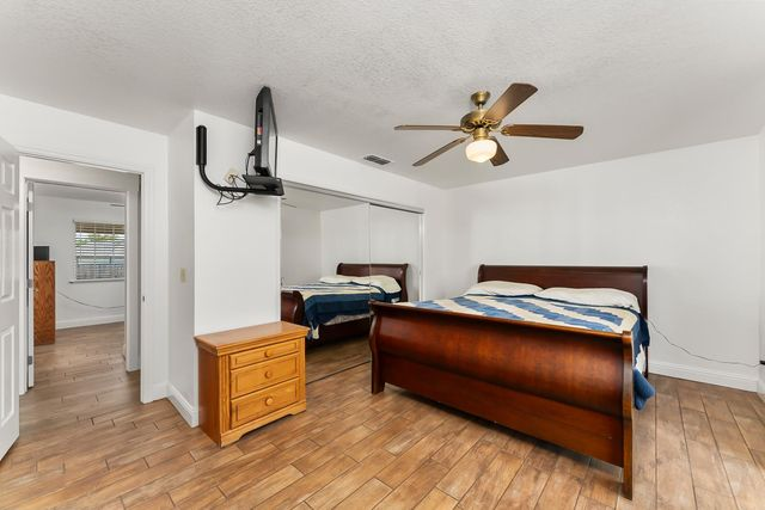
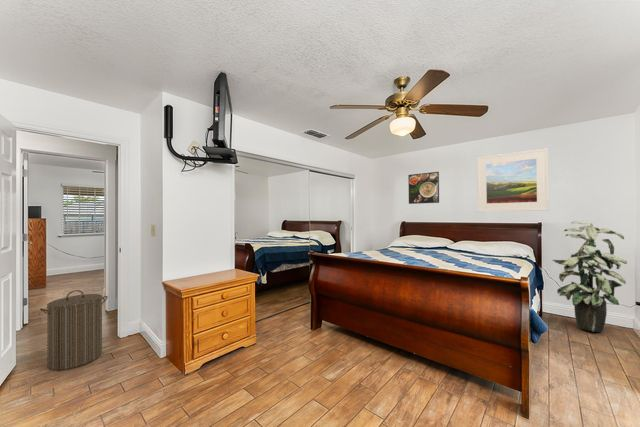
+ laundry hamper (76, 324)
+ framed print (510, 182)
+ indoor plant (587, 274)
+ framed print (423, 188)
